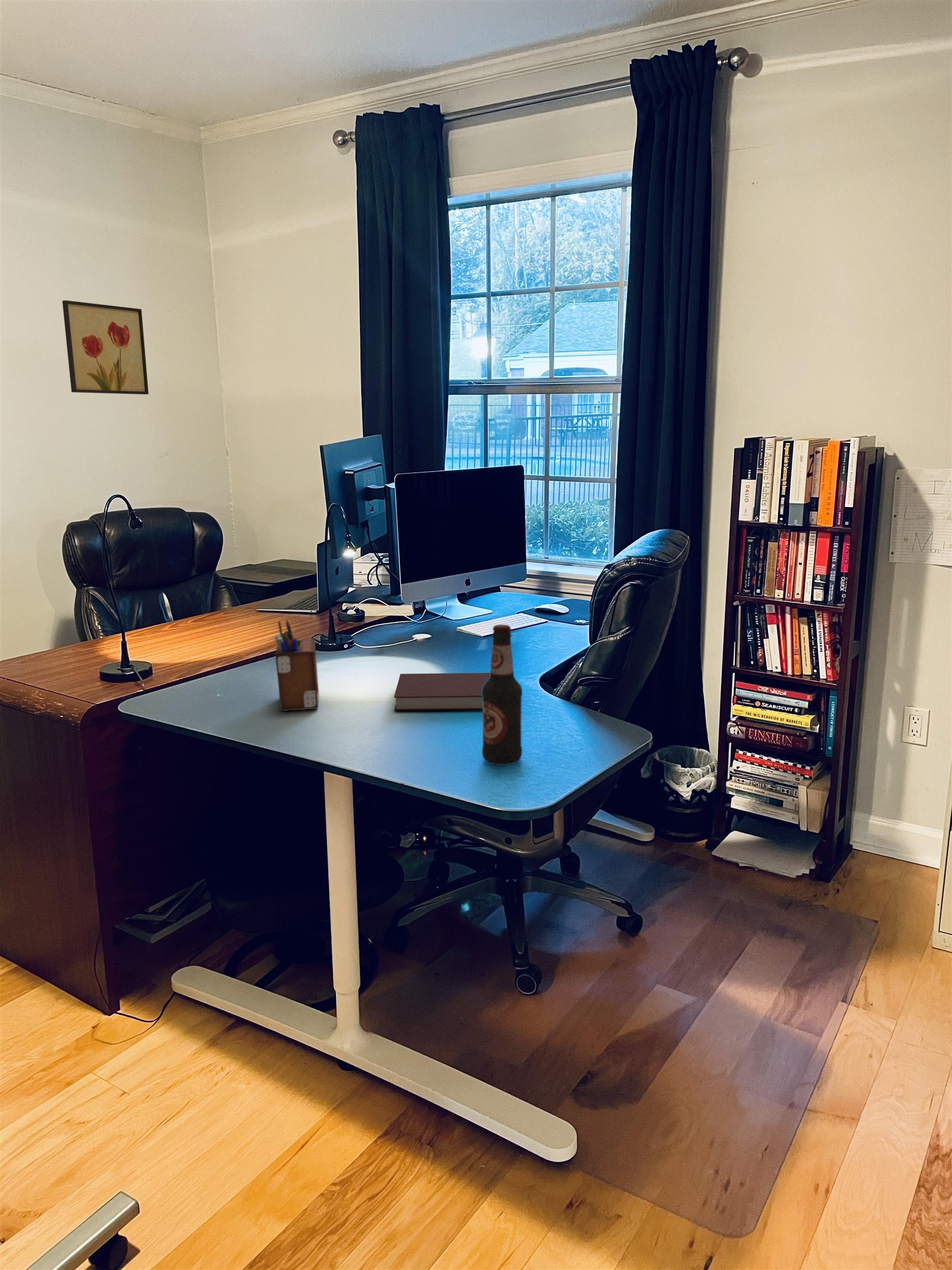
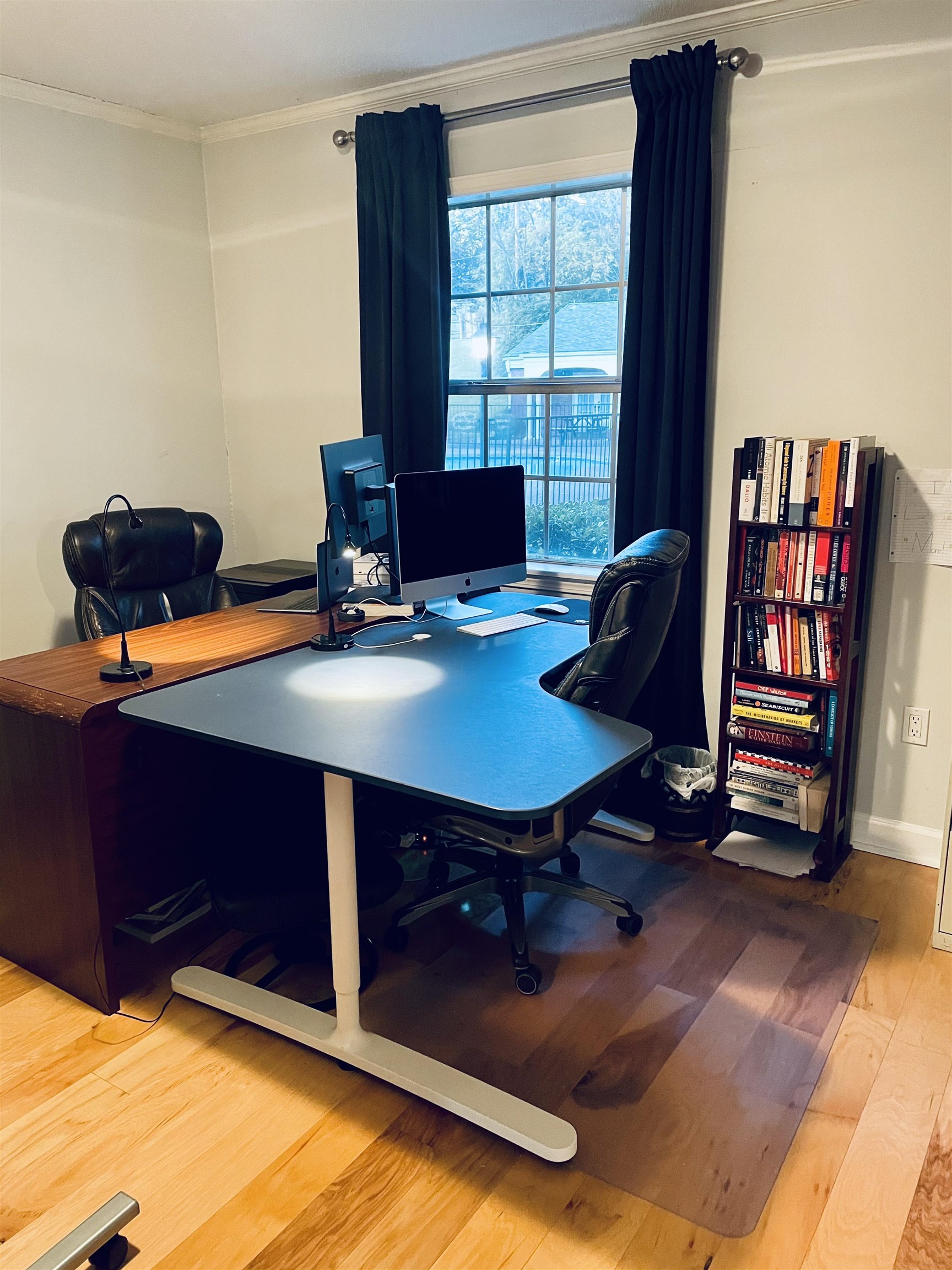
- wall art (106, 349)
- notebook (453, 691)
- desk organizer (297, 664)
- bottle (502, 694)
